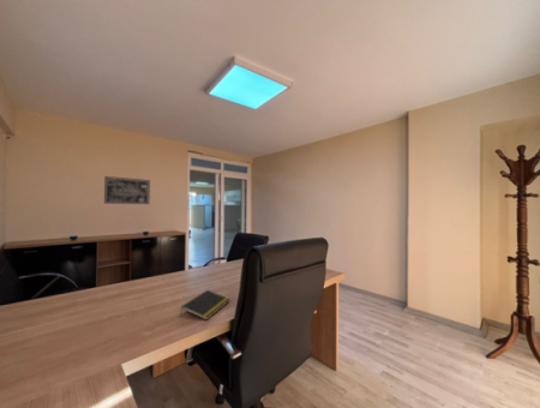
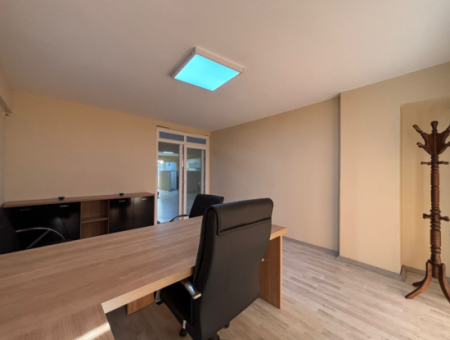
- wall art (127, 191)
- notepad (206, 302)
